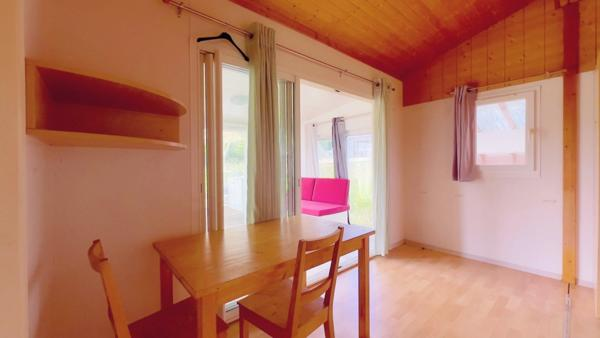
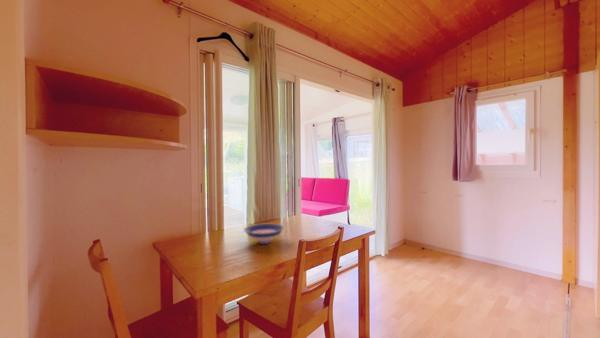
+ bowl (264, 235)
